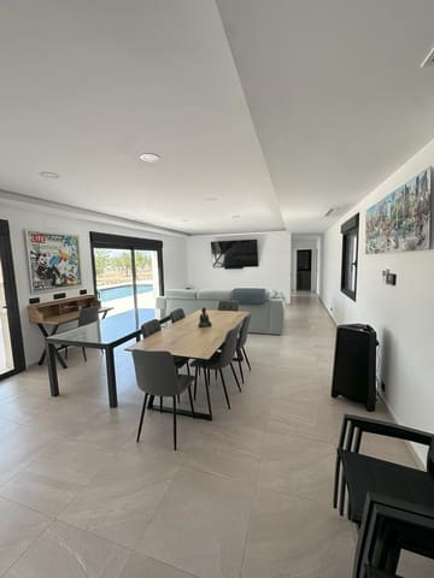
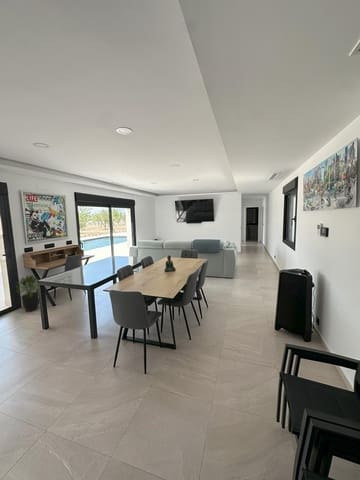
+ potted plant (28, 292)
